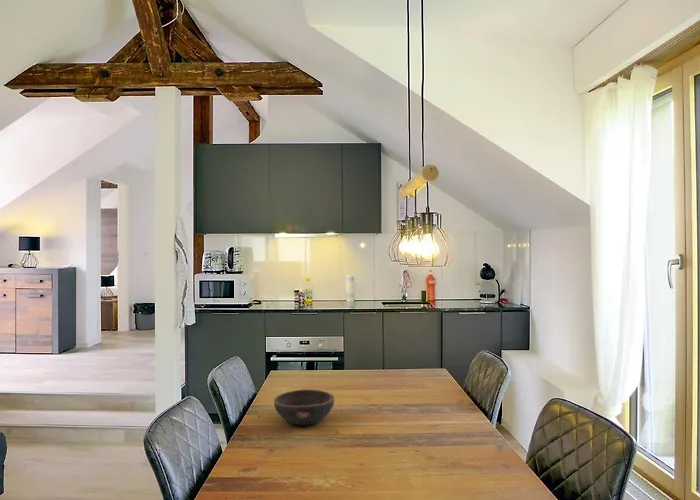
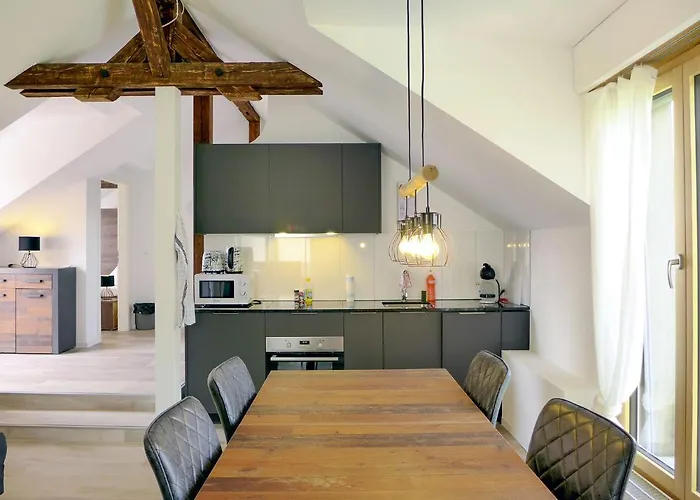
- bowl (304, 408)
